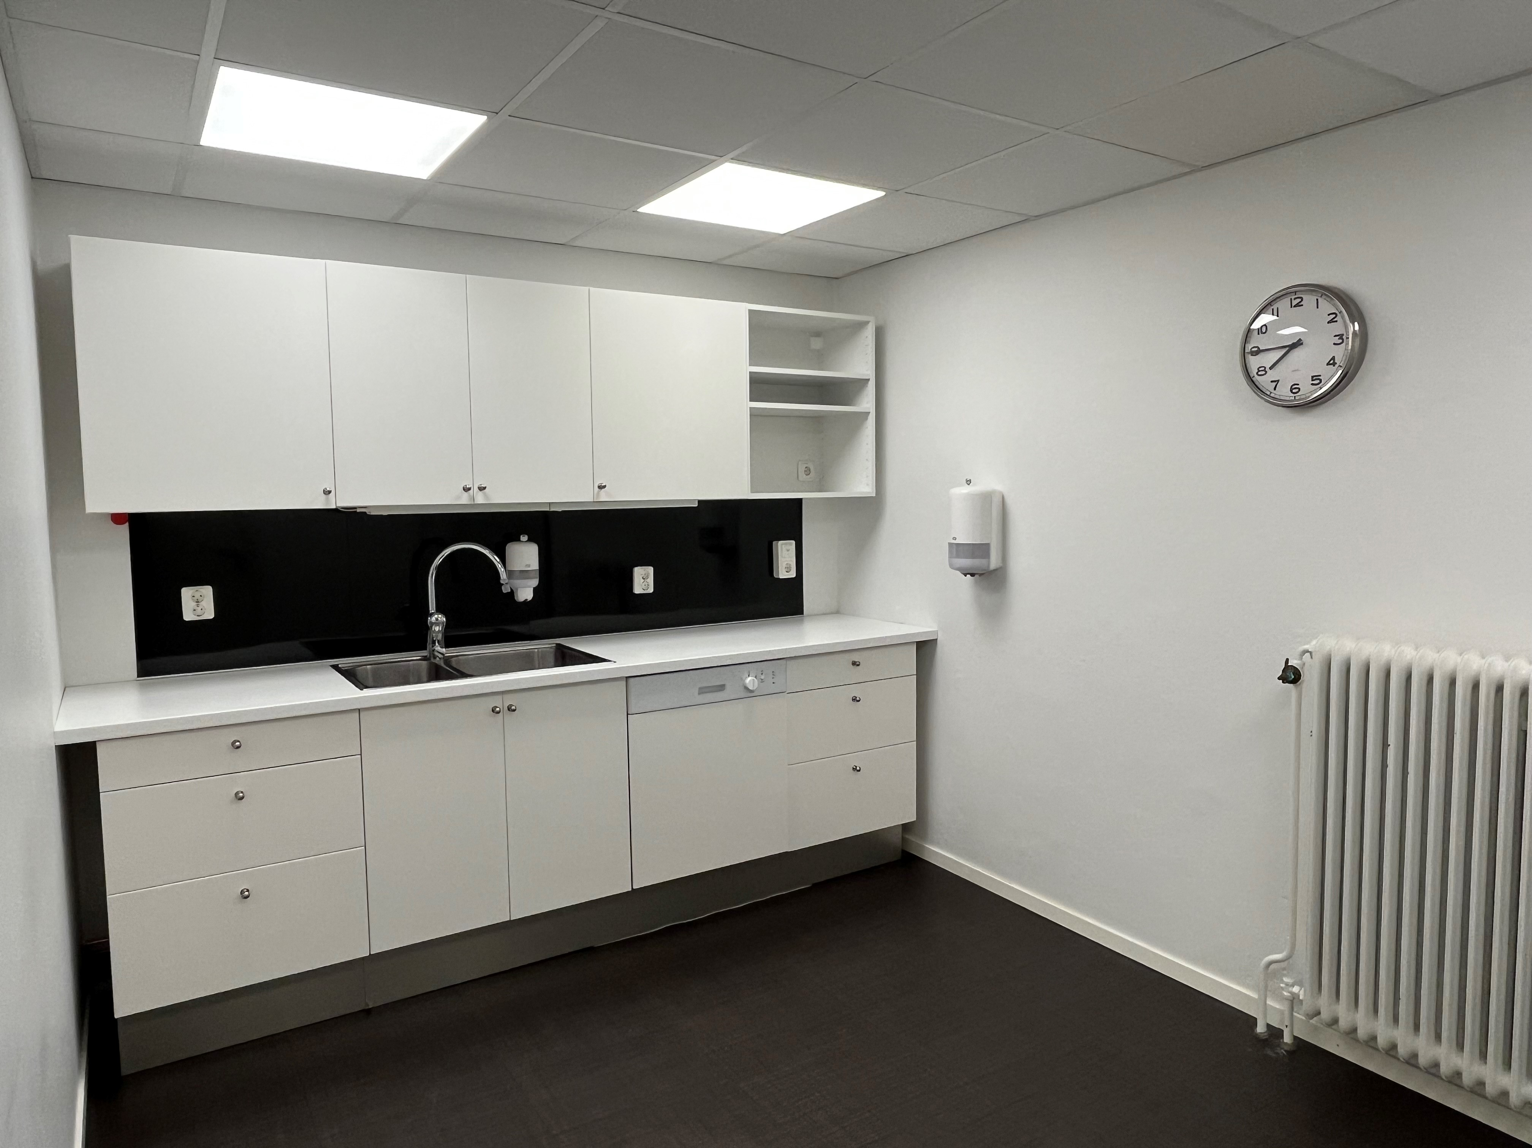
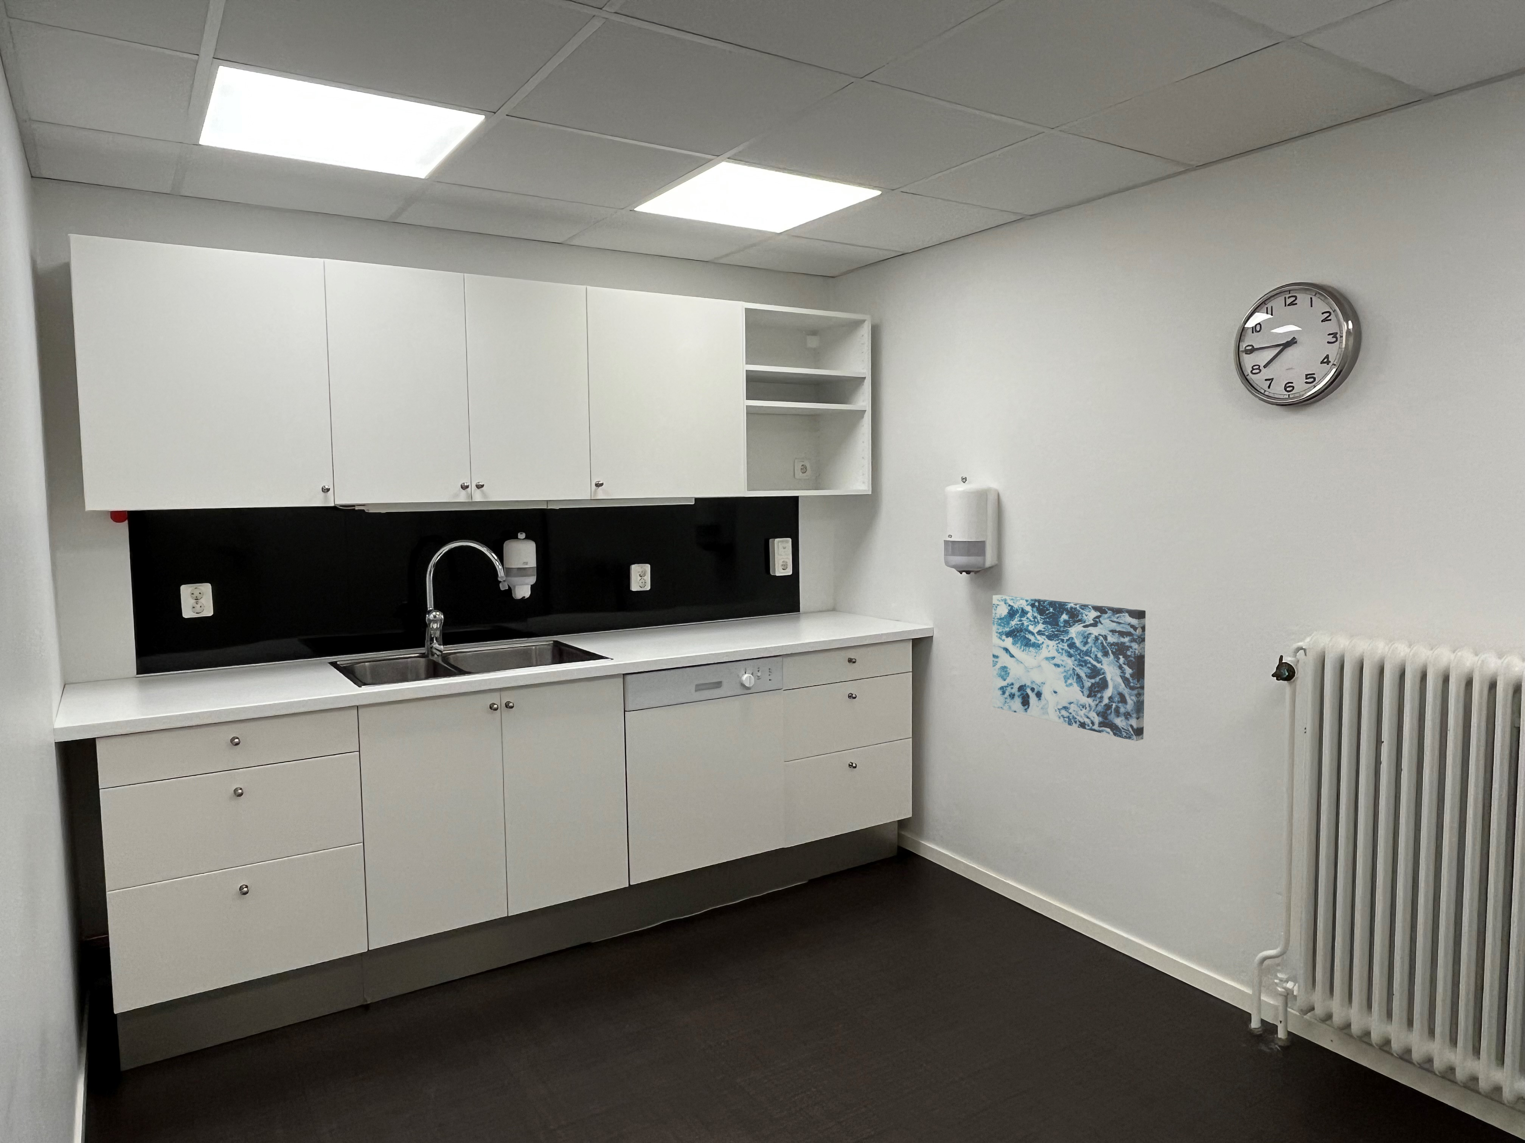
+ wall art (1063, 663)
